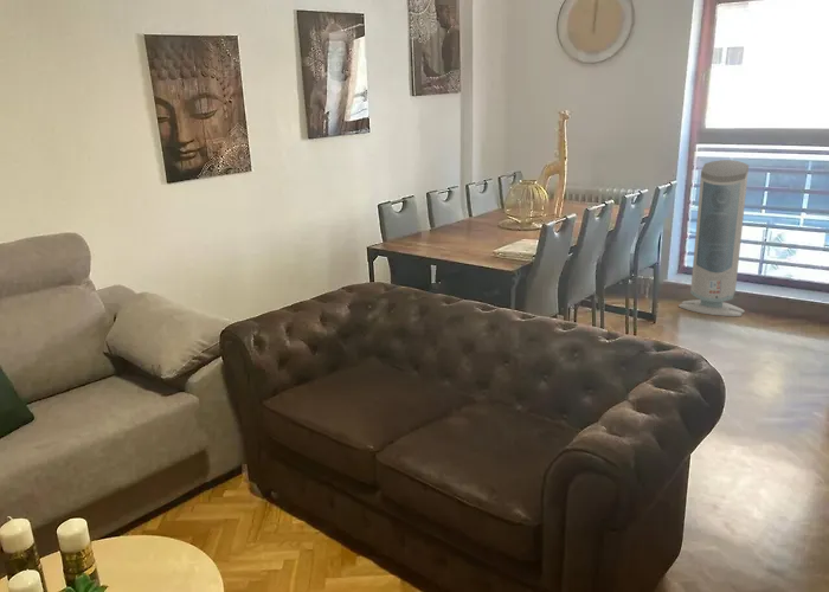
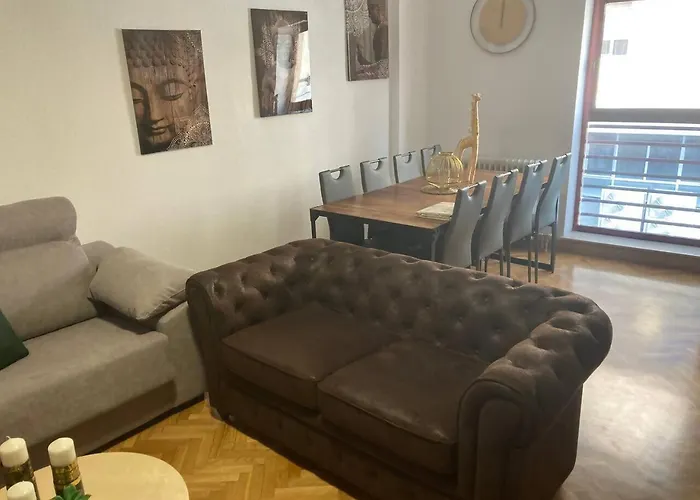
- air purifier (718, 237)
